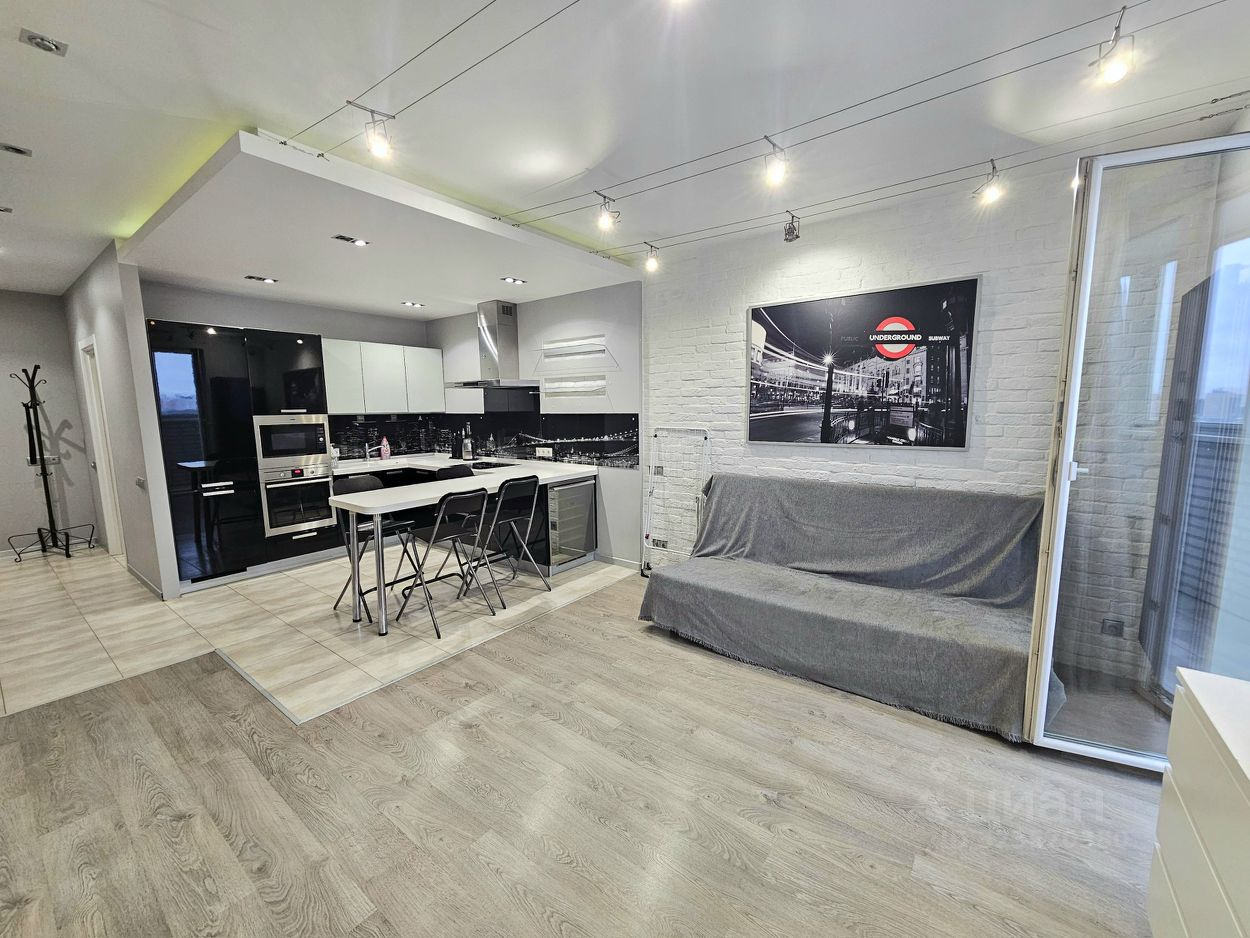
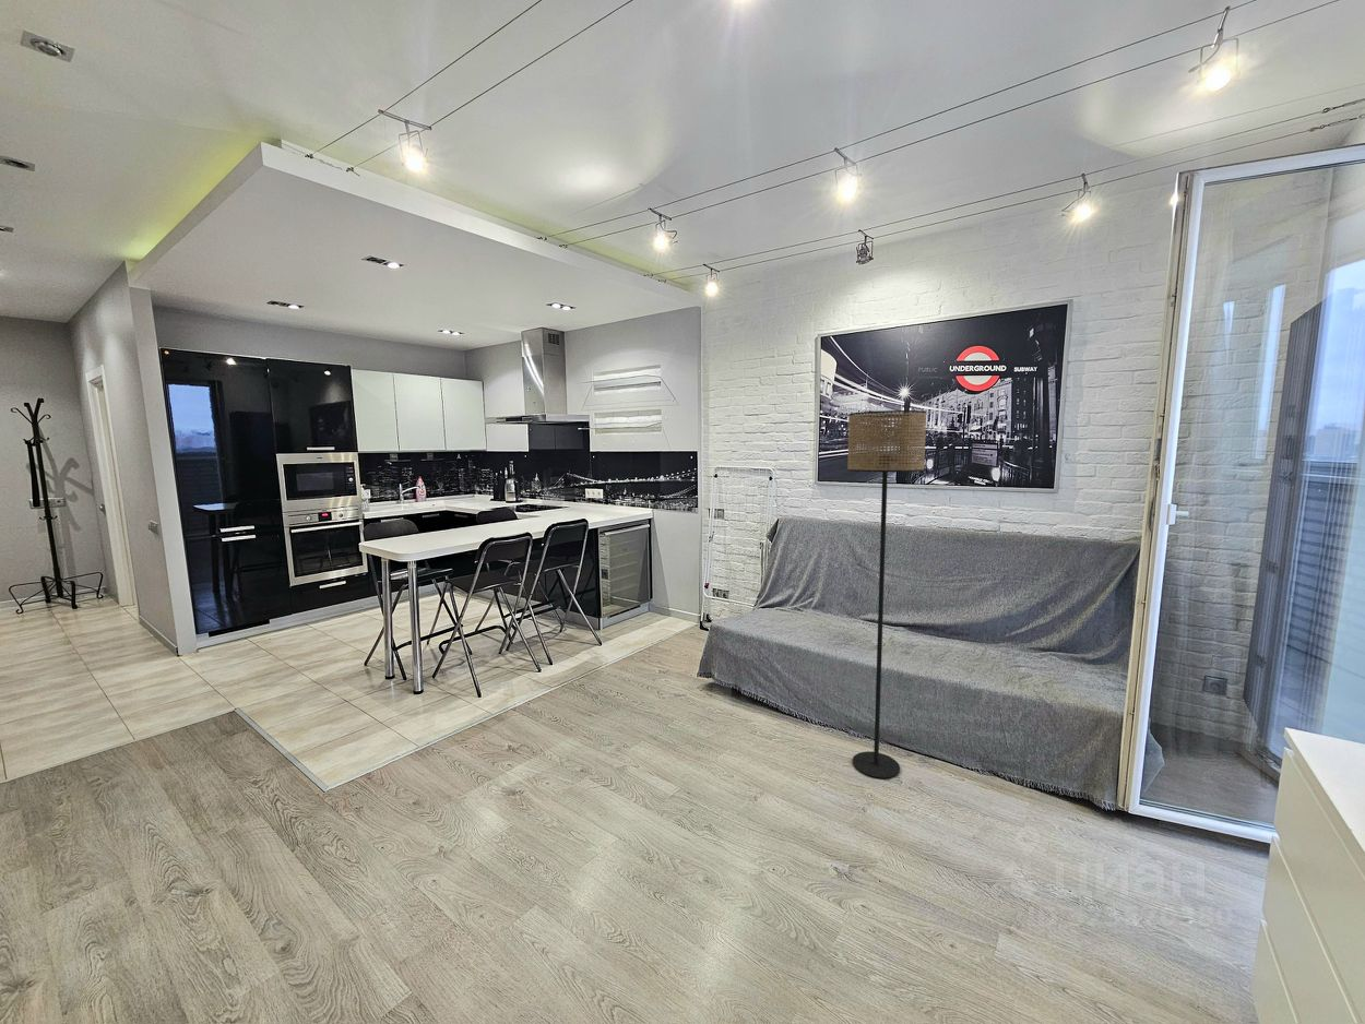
+ floor lamp (880, 595)
